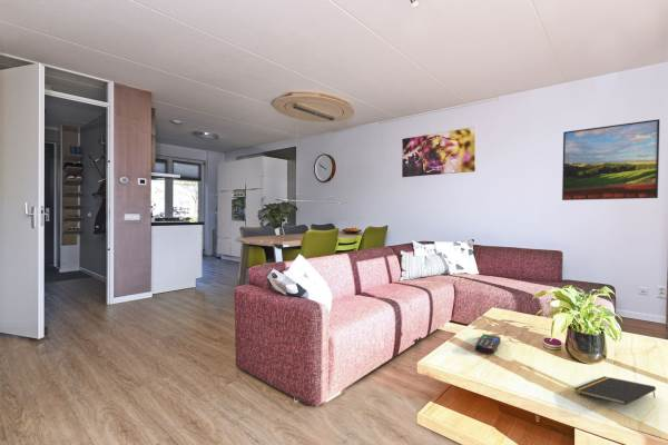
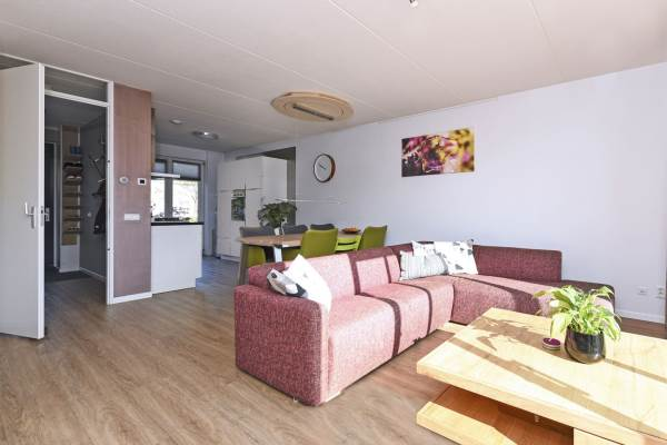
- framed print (607, 162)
- remote control (488, 343)
- notepad (613, 388)
